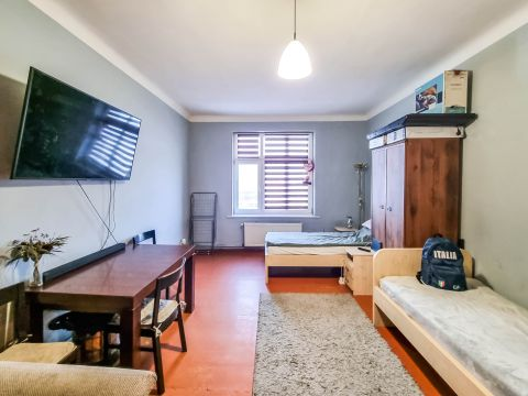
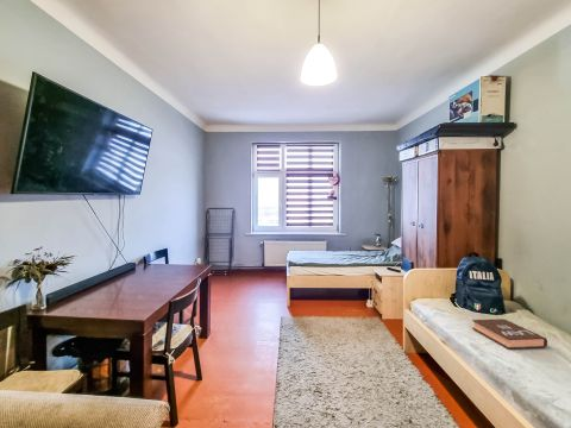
+ book (507, 332)
